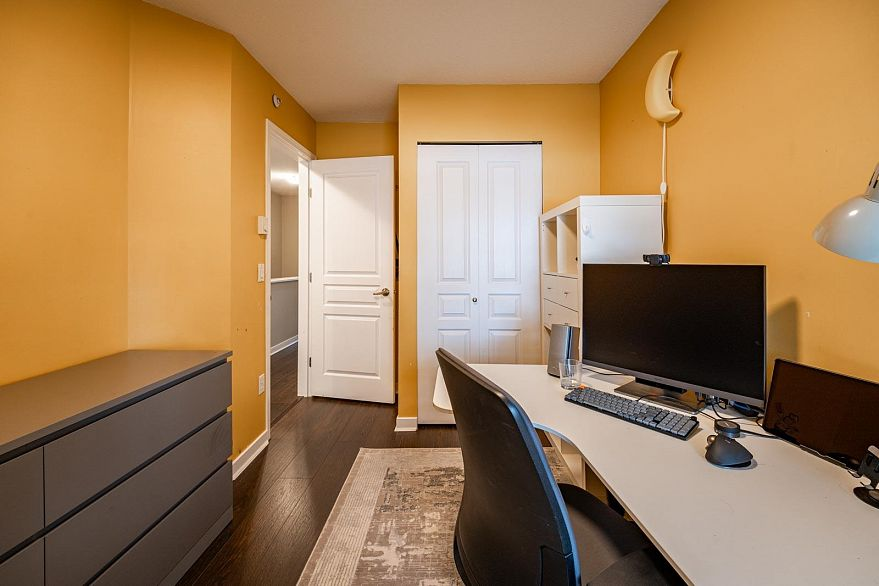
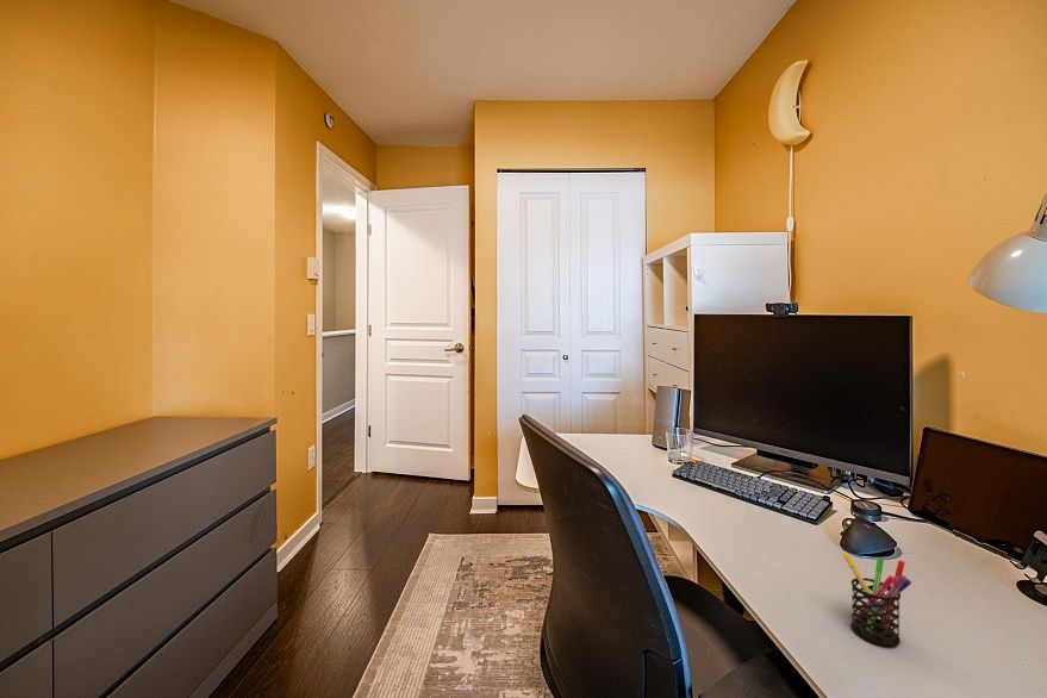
+ pen holder (878, 592)
